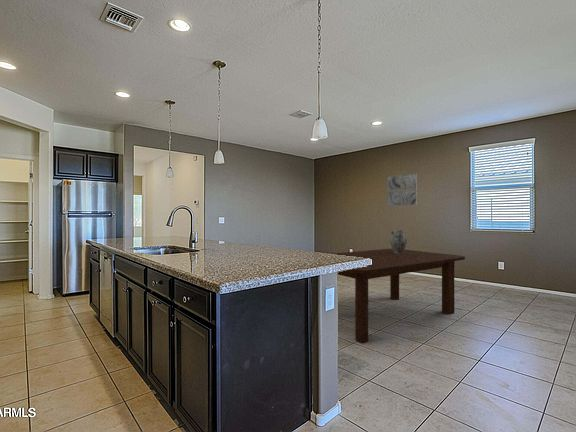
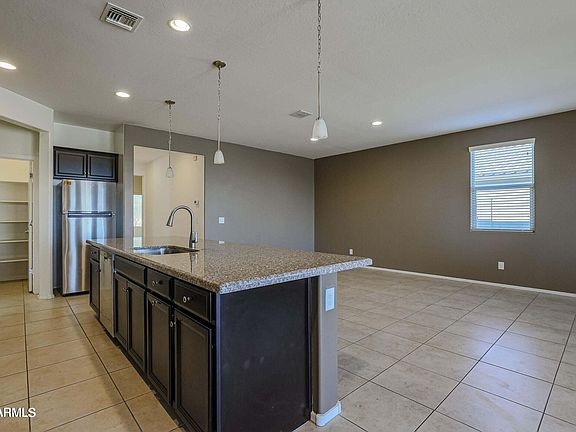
- ceramic jug (398, 241)
- wall art (401, 189)
- dining table (378, 277)
